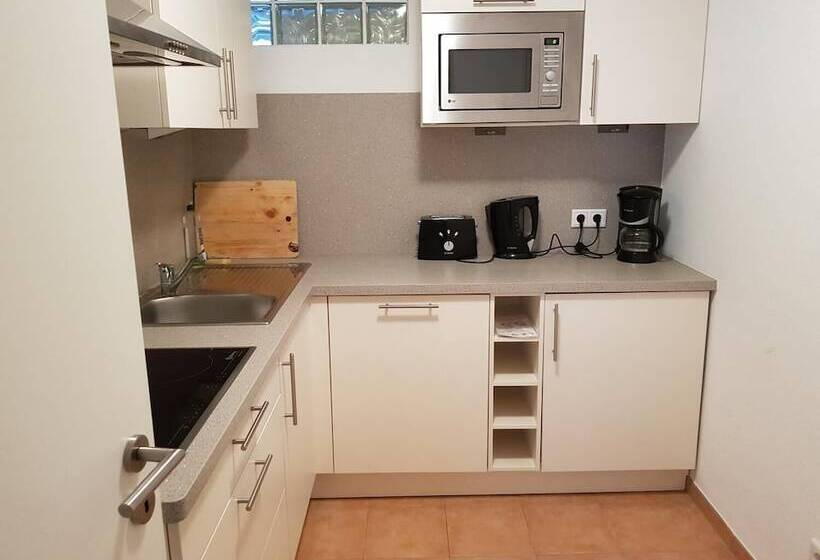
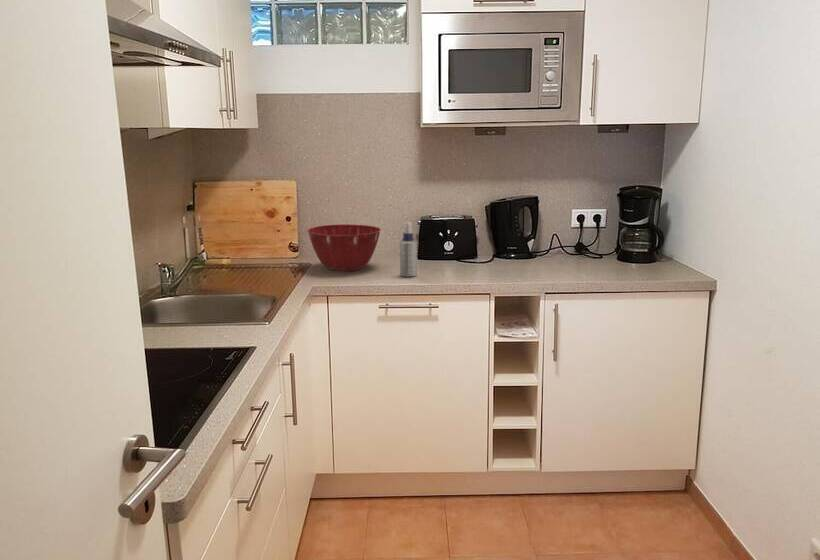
+ spray bottle (408, 248)
+ mixing bowl (344, 248)
